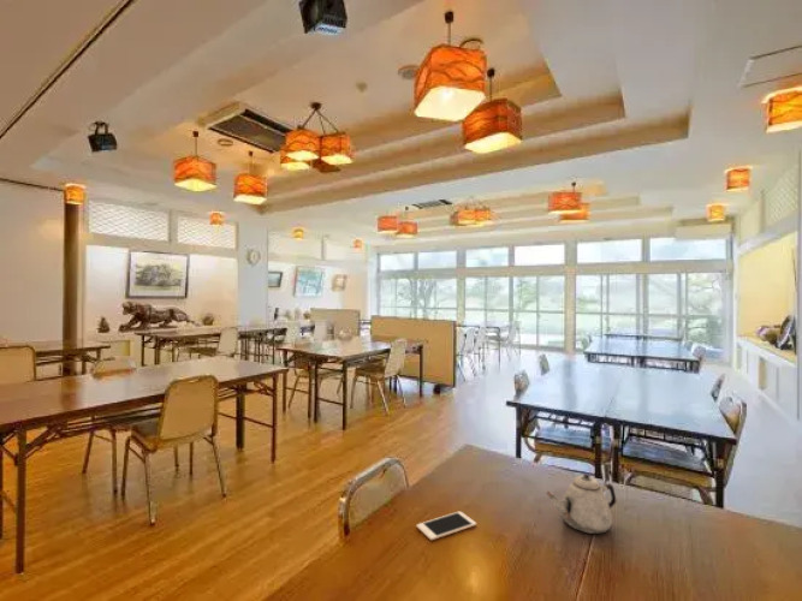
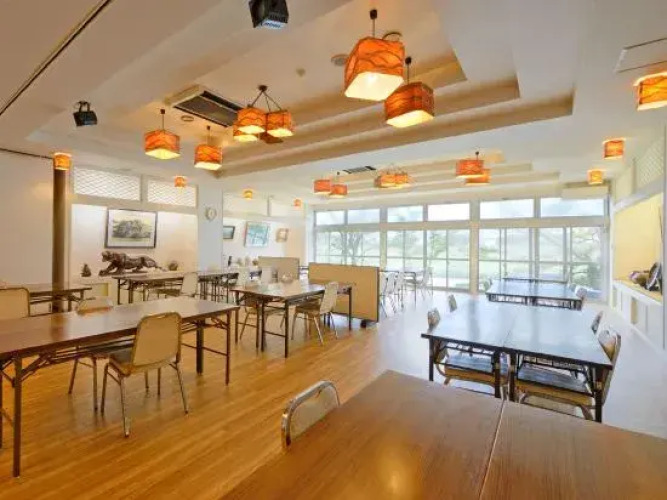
- teapot (581, 499)
- cell phone (446, 524)
